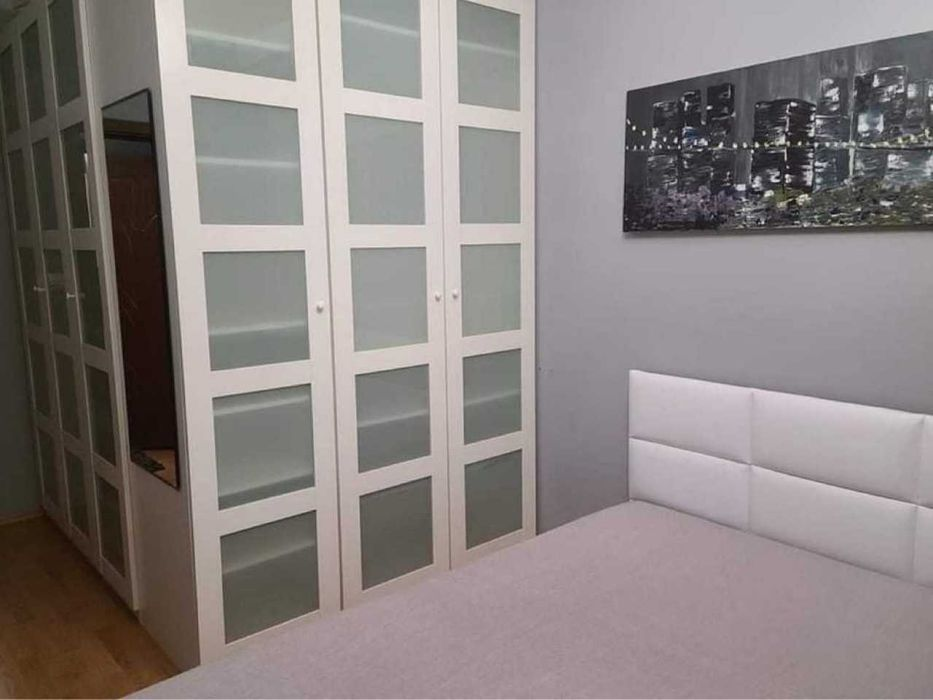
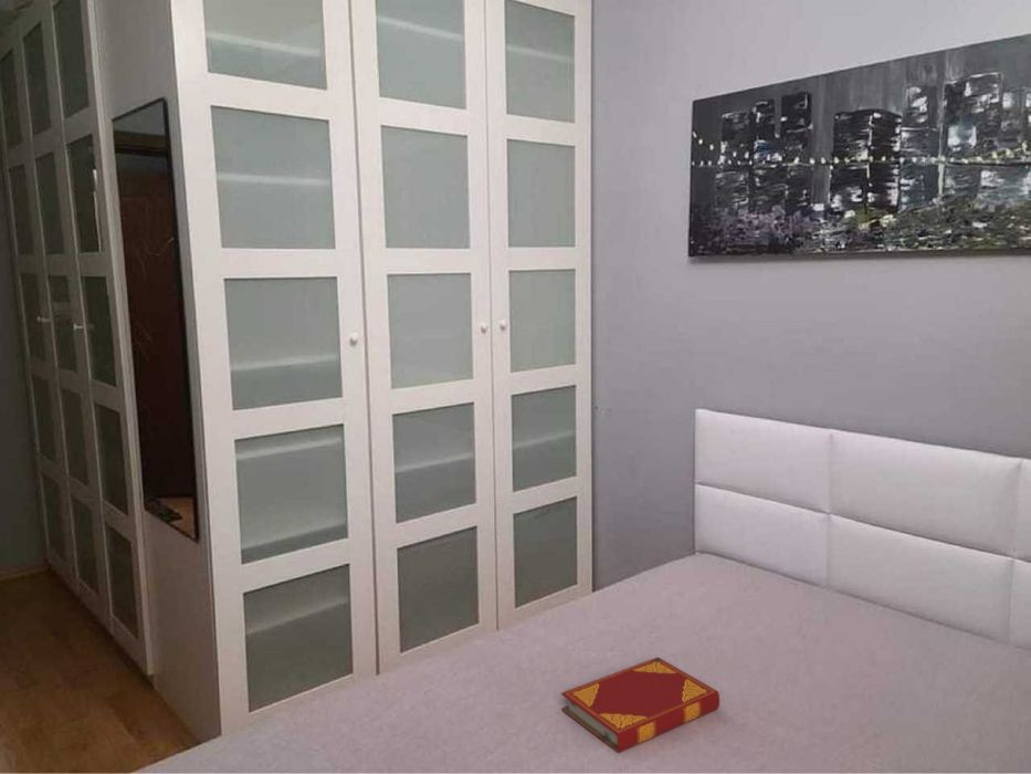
+ hardback book (640, 701)
